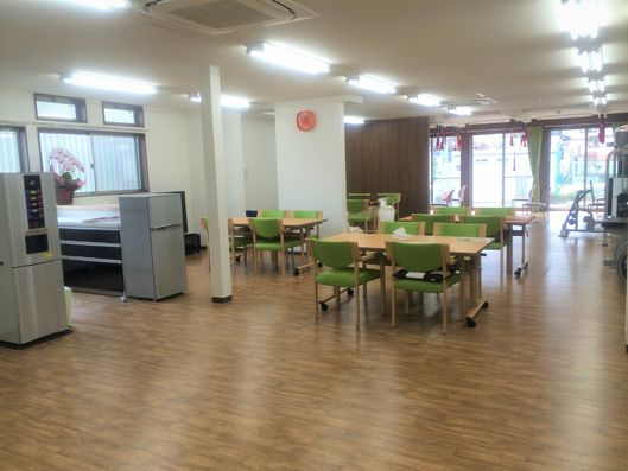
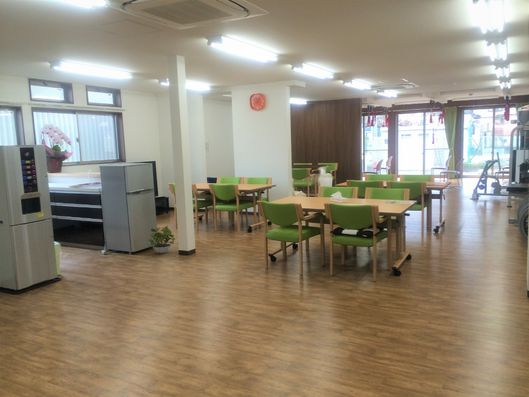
+ potted plant (161, 239)
